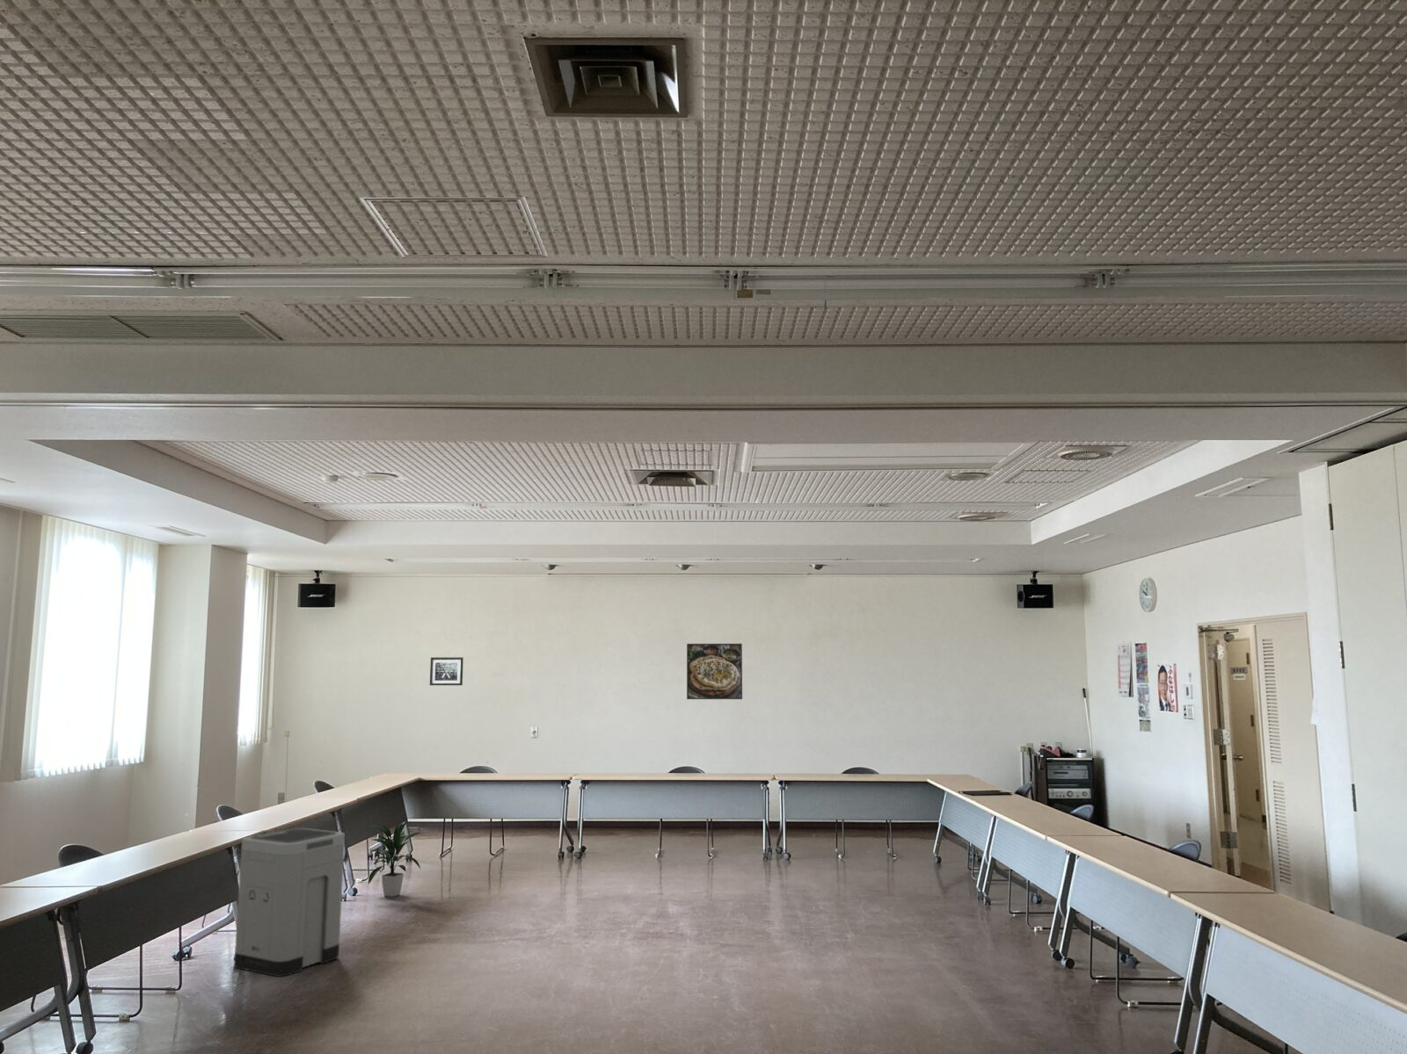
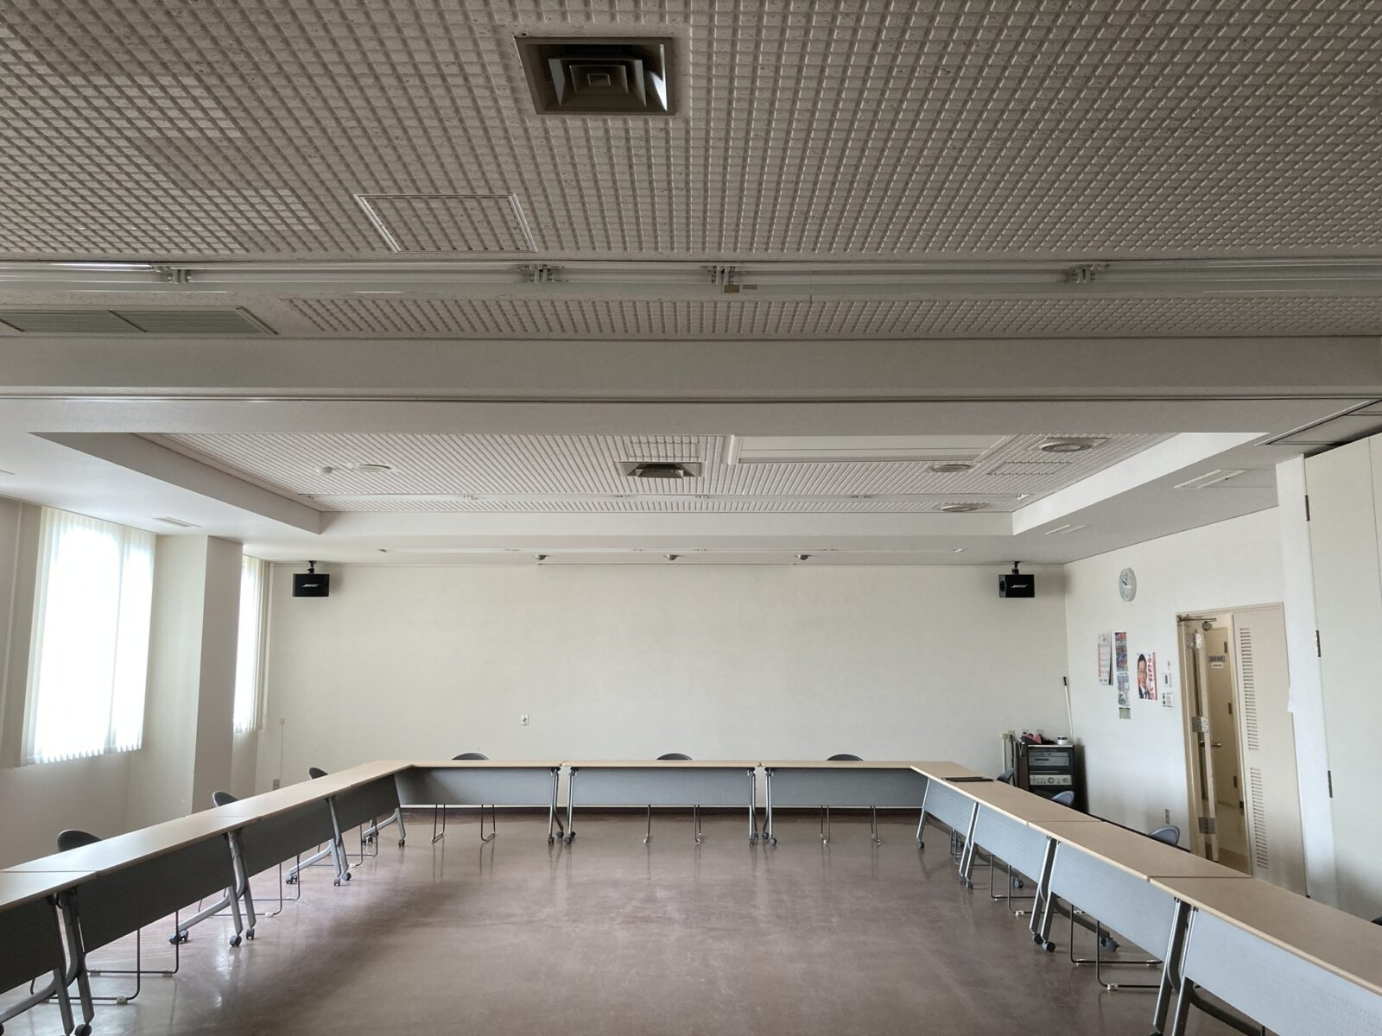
- indoor plant (390, 857)
- trash can (290, 898)
- wall art (445, 671)
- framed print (715, 671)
